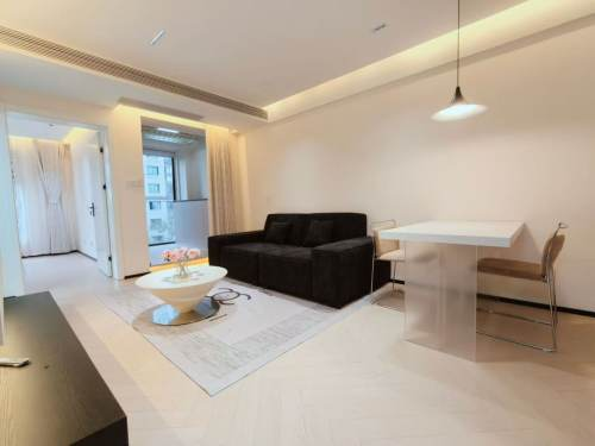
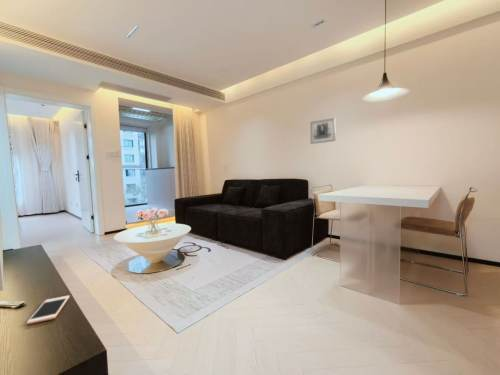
+ wall art (322, 131)
+ cell phone (50, 308)
